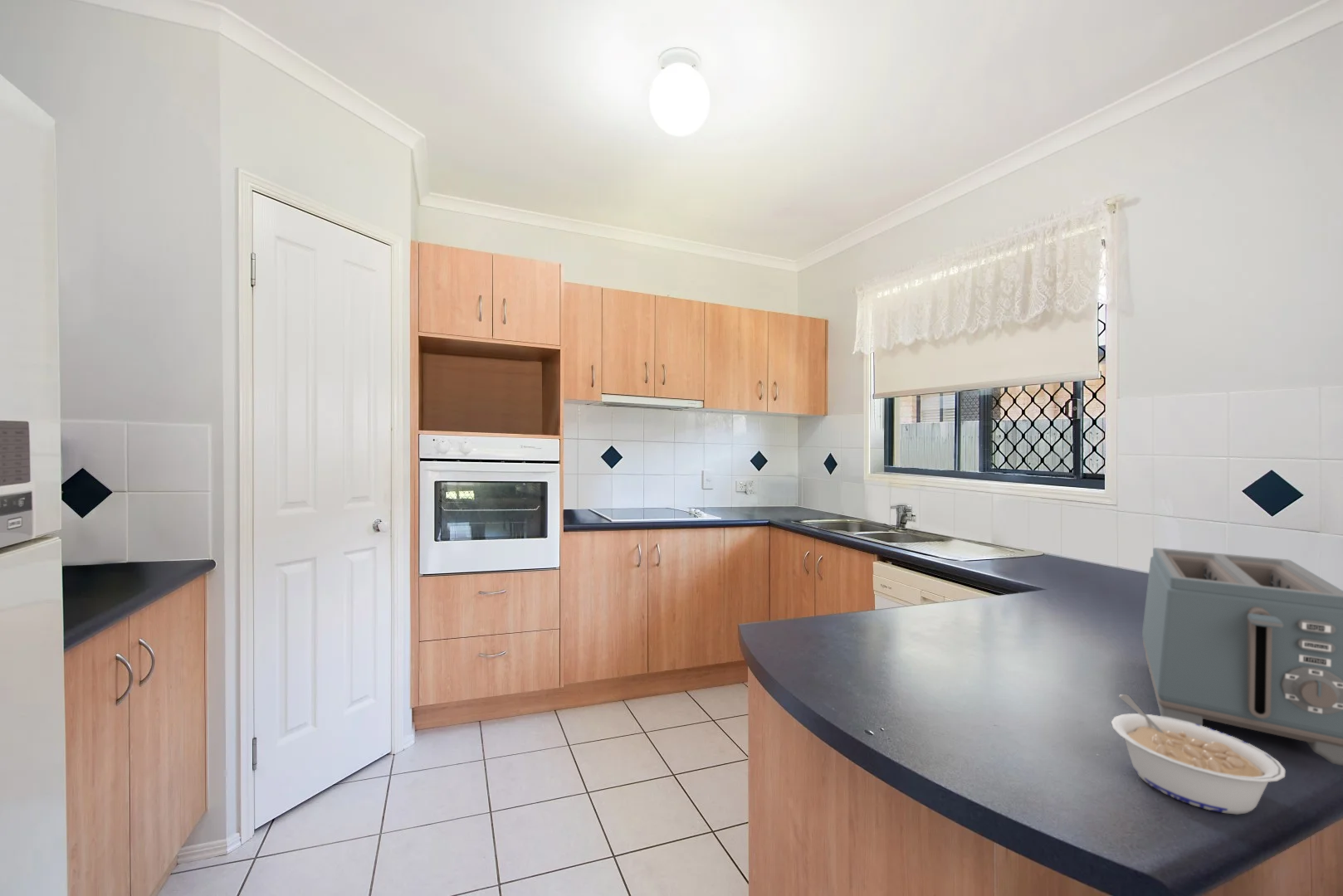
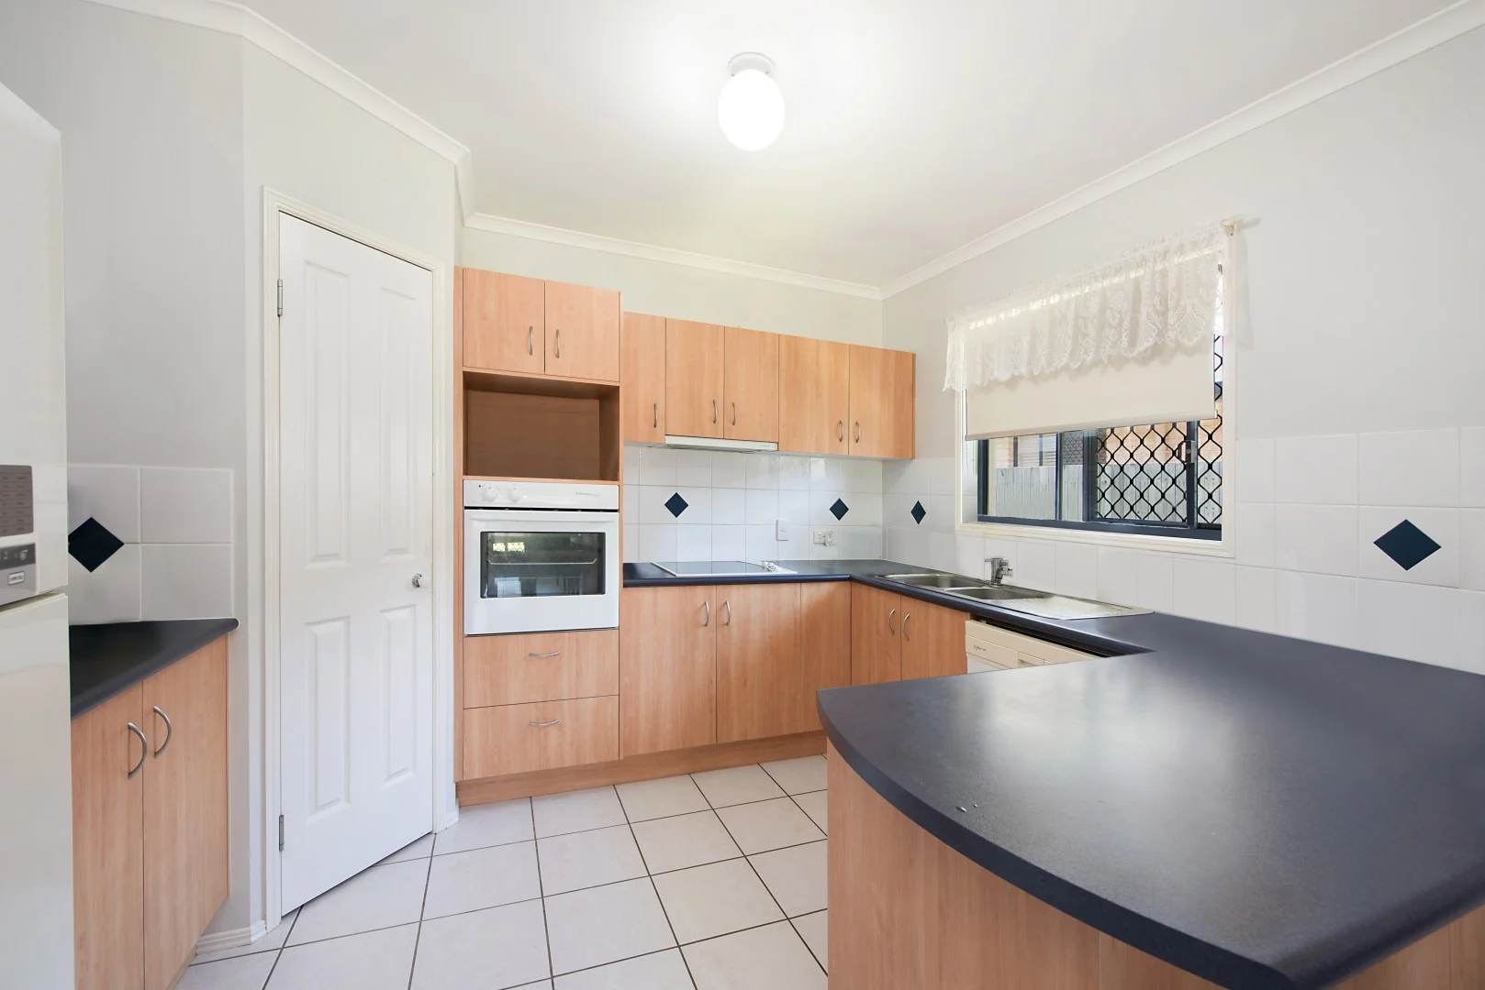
- legume (1184, 758)
- toaster (1236, 640)
